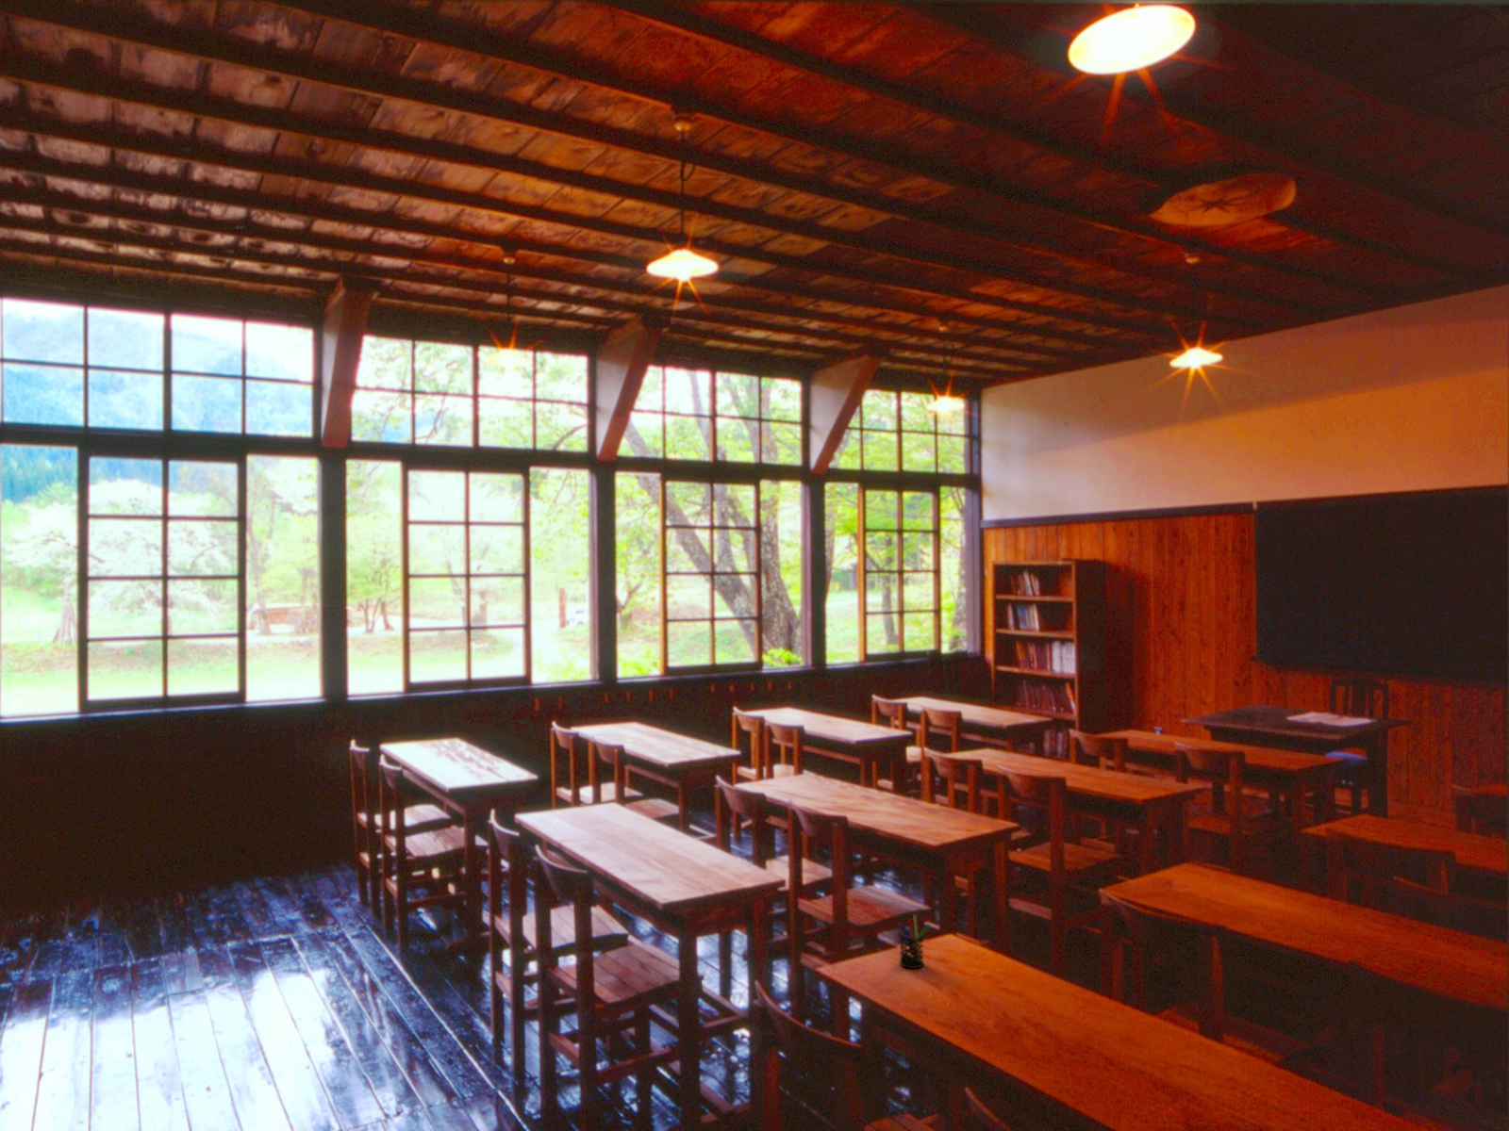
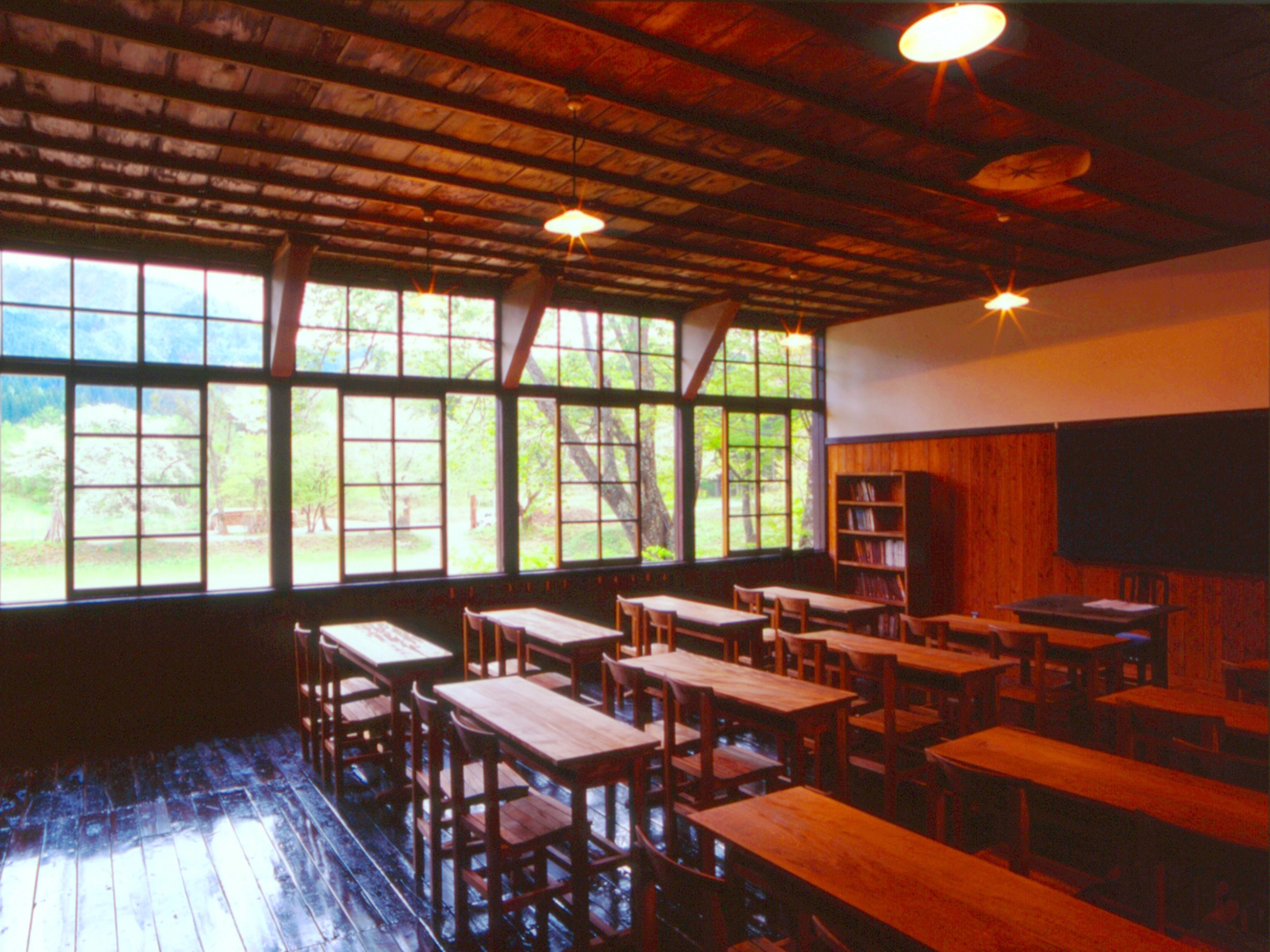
- pen holder (914, 940)
